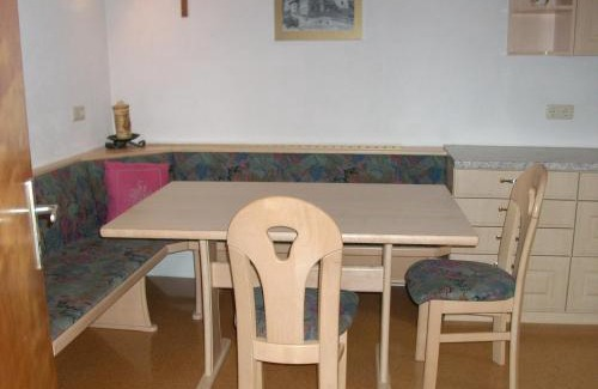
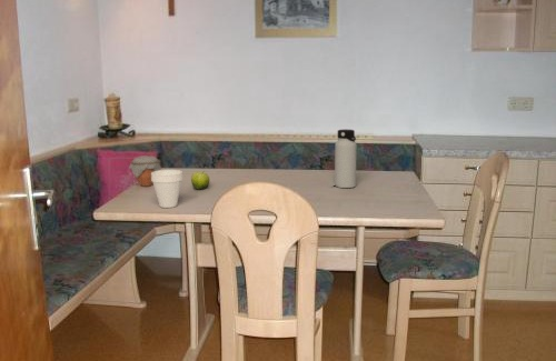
+ jar (145, 171)
+ cup (167, 189)
+ water bottle (345, 158)
+ fruit (200, 179)
